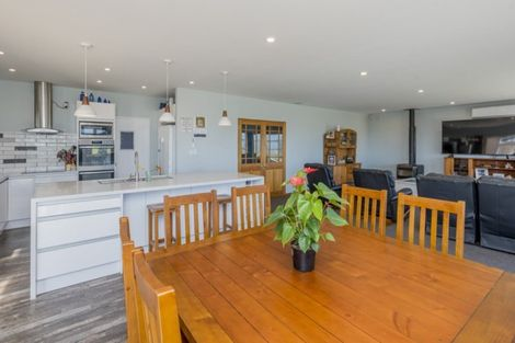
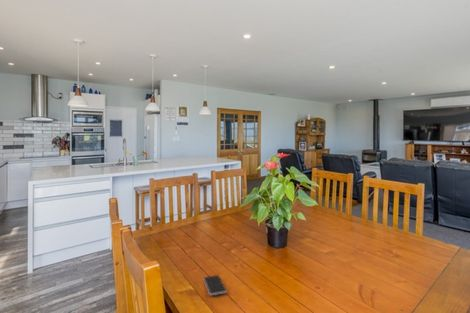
+ smartphone (214, 284)
